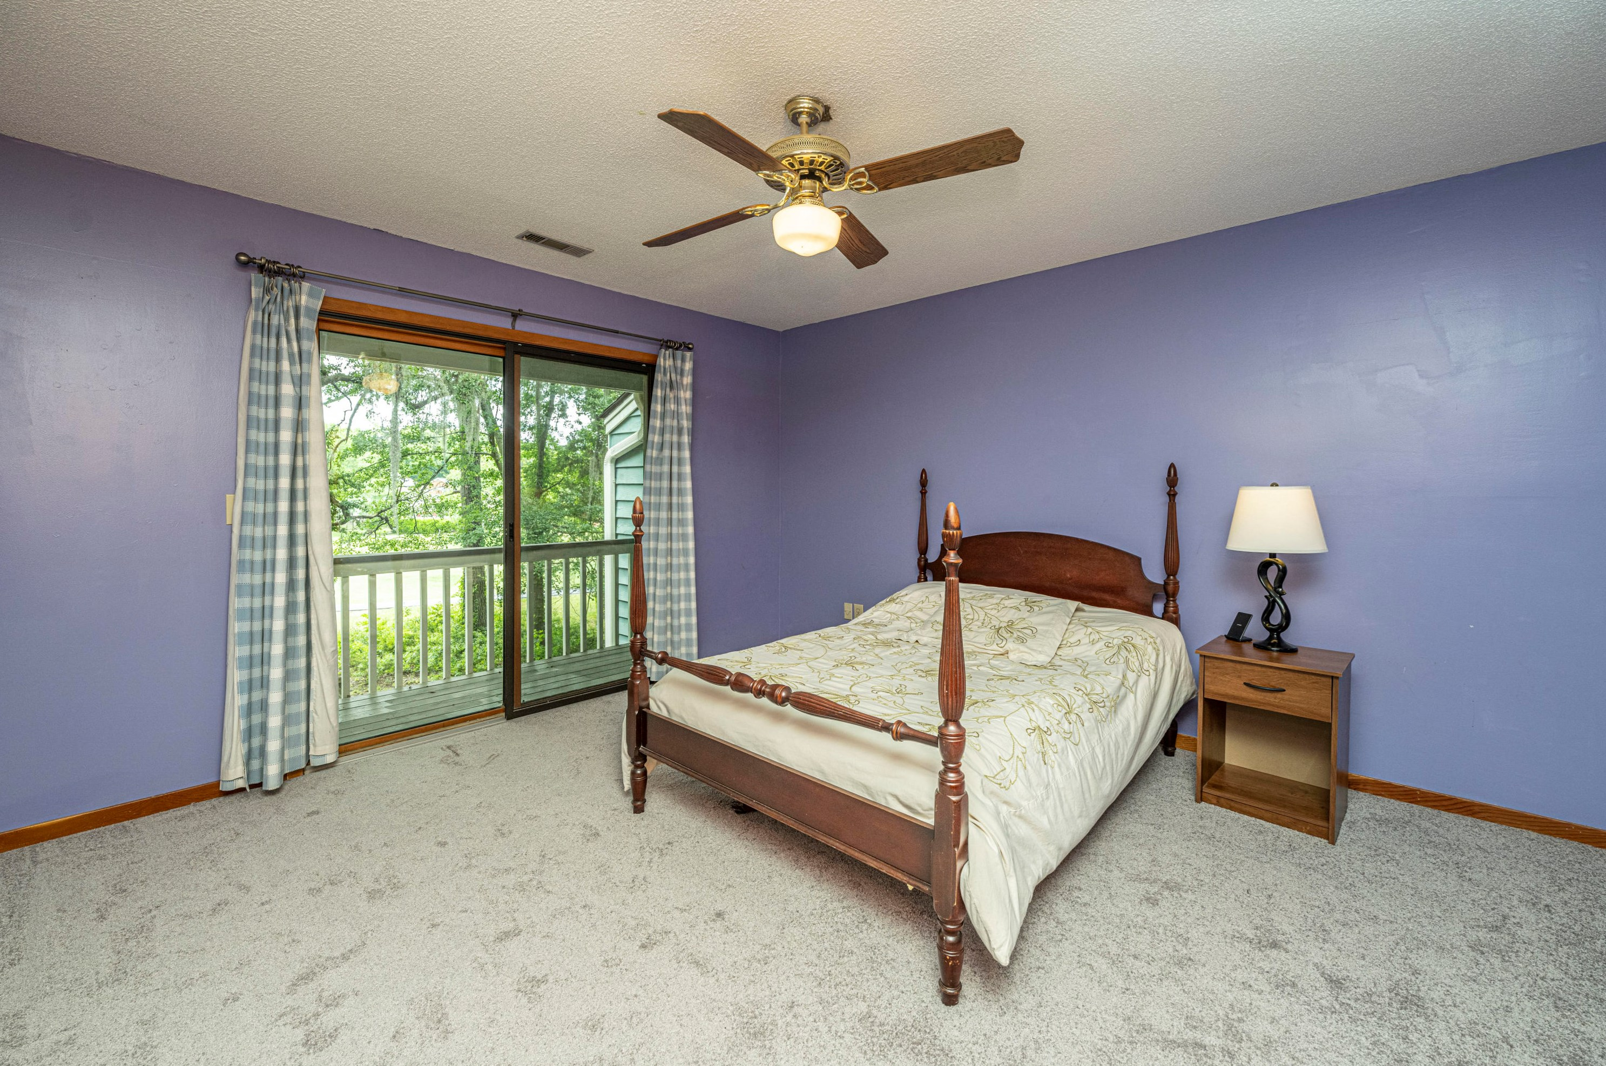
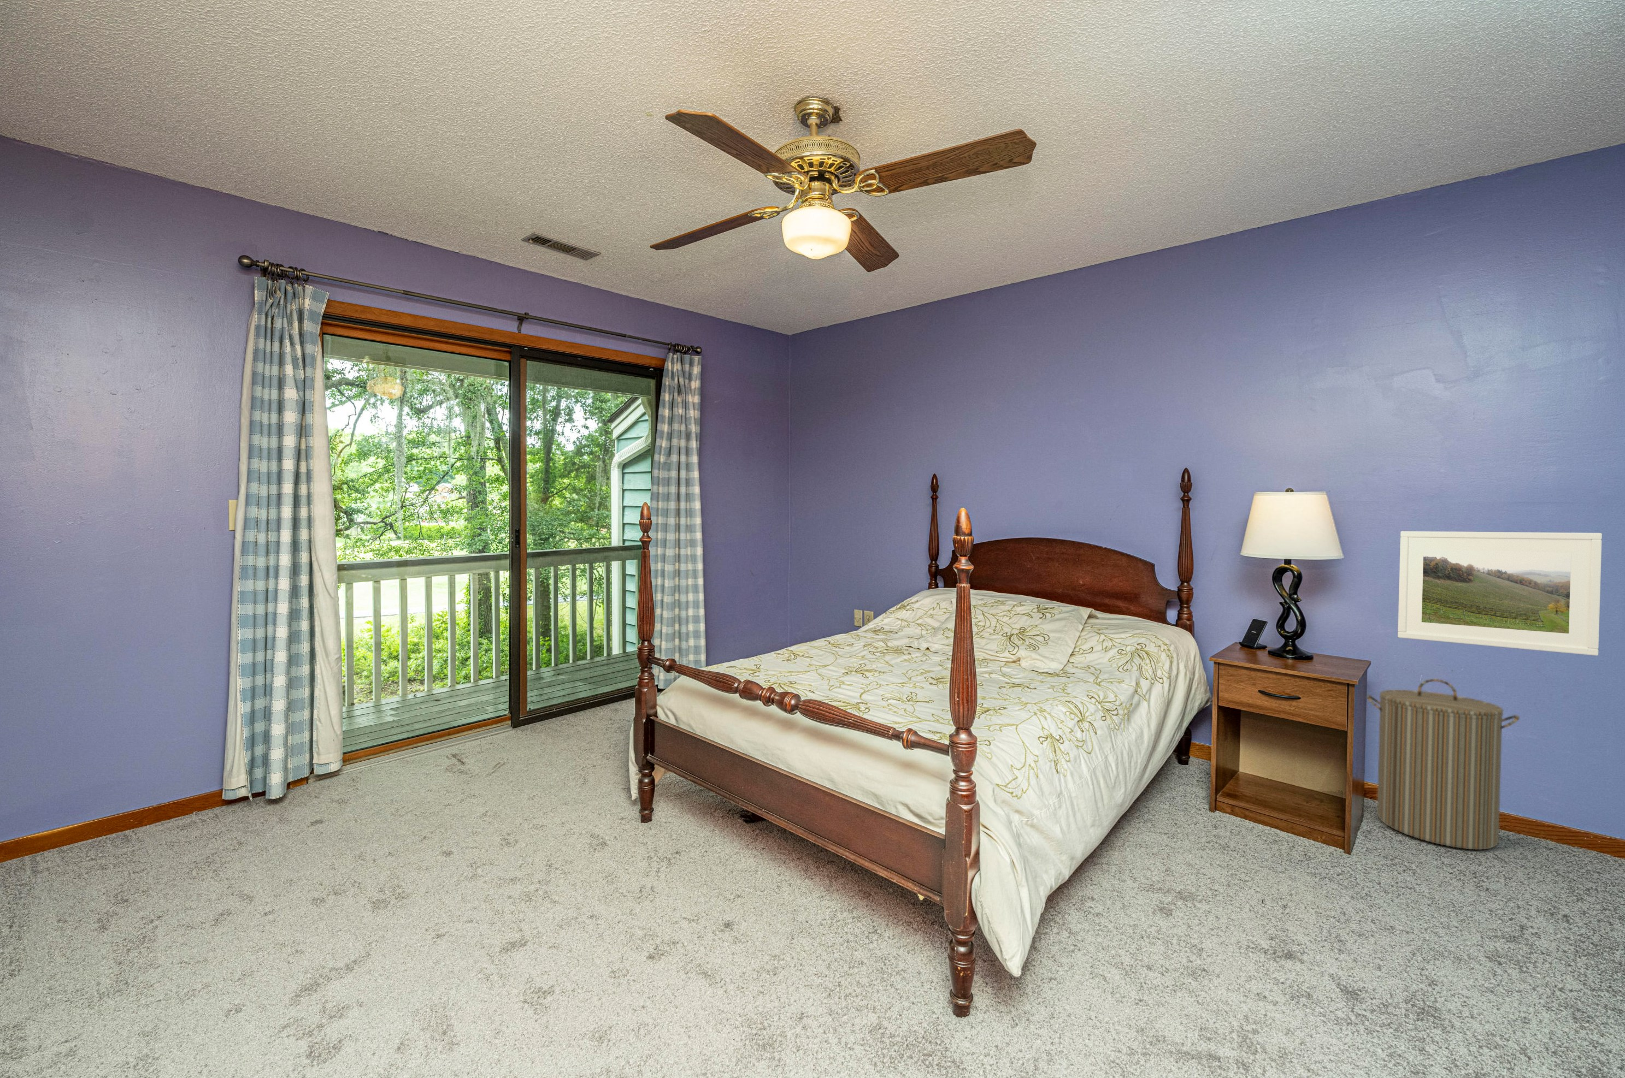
+ laundry hamper (1437, 754)
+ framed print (1493, 588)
